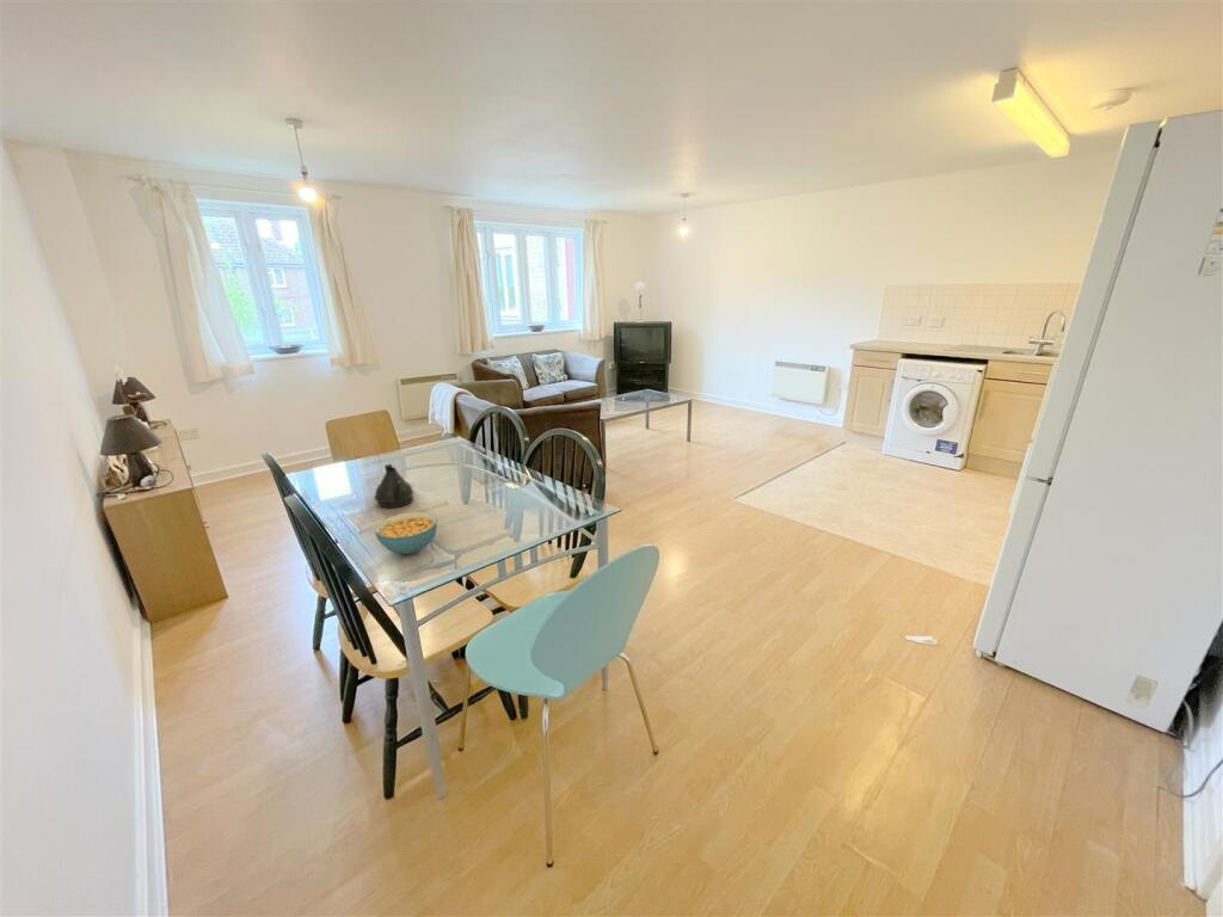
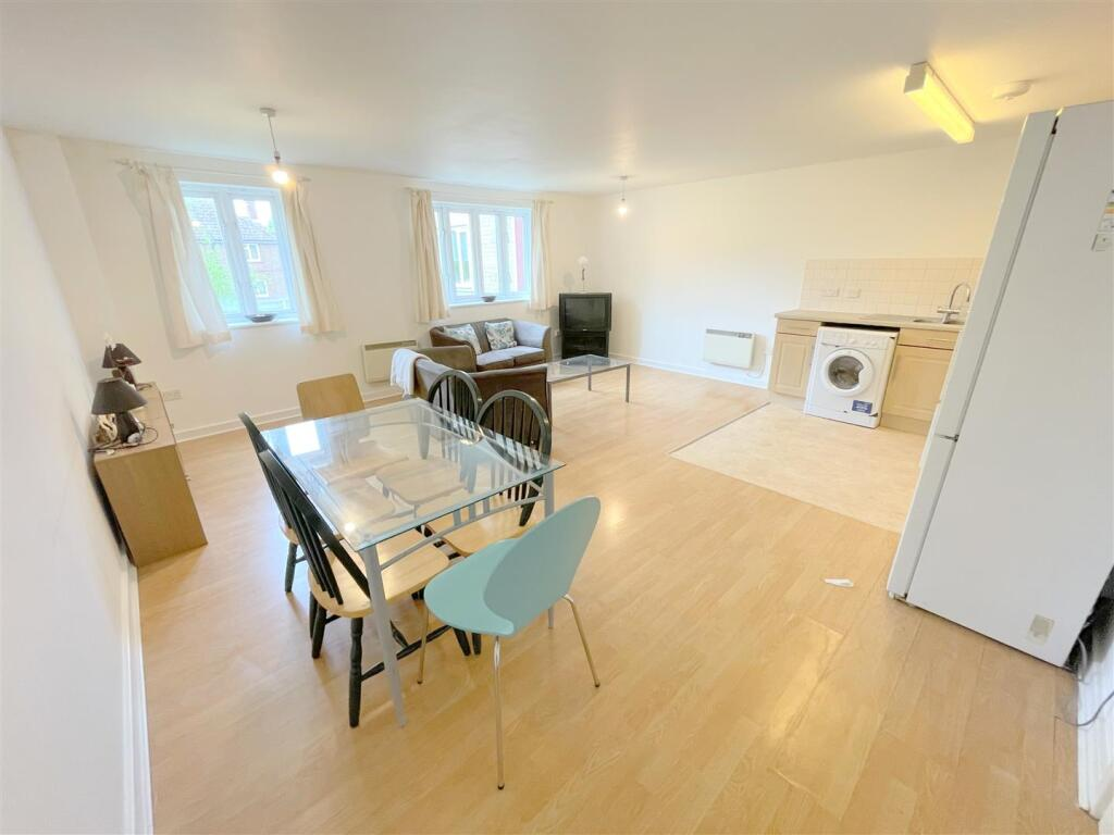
- teapot (394, 487)
- cereal bowl (408, 536)
